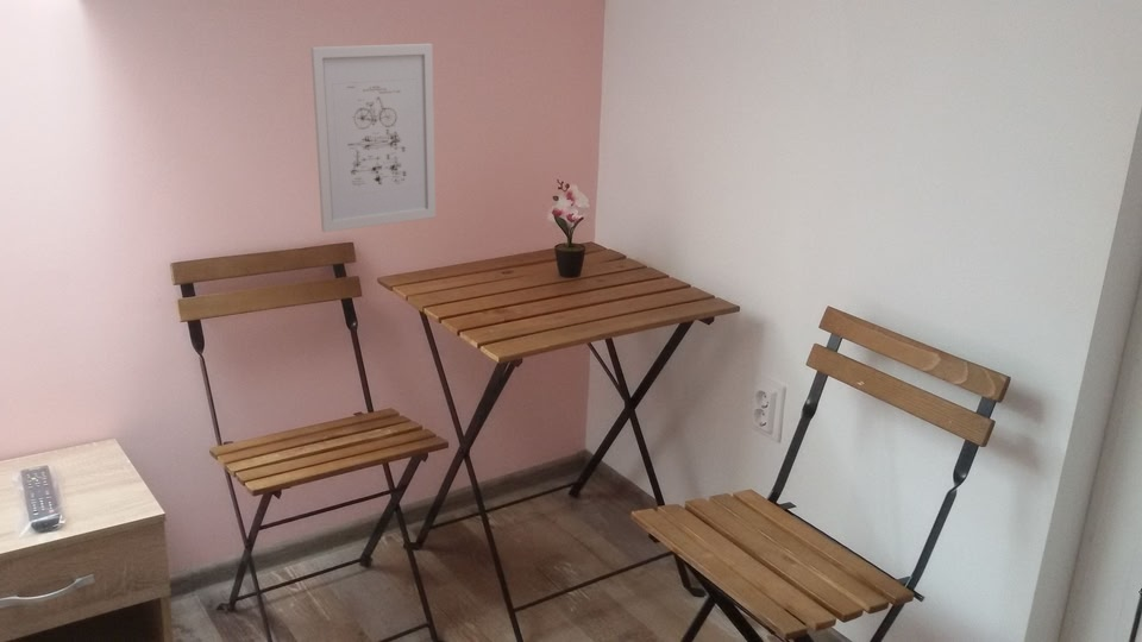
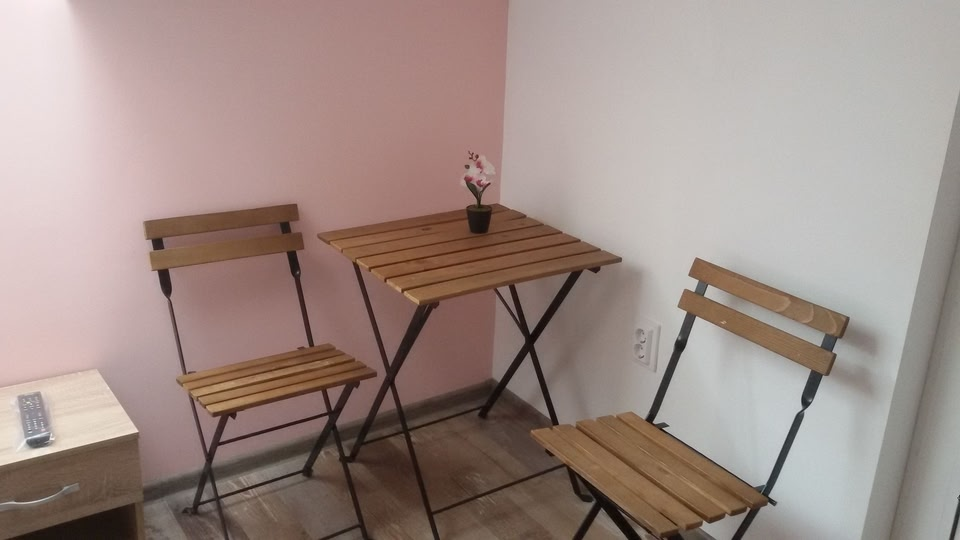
- wall art (377, 137)
